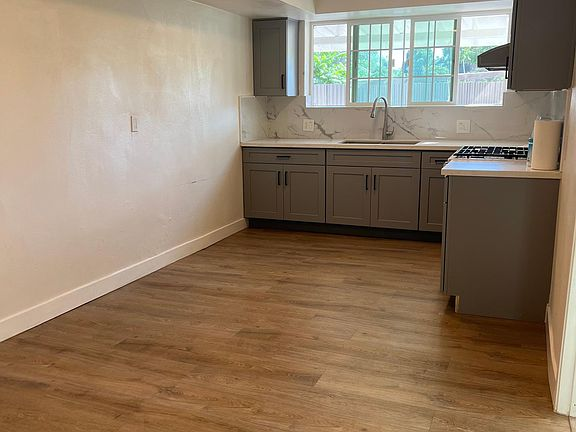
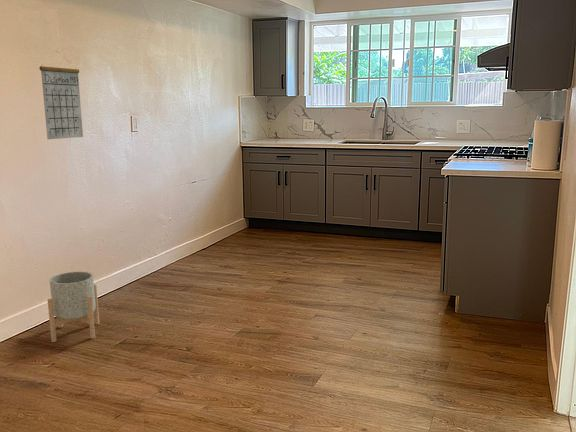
+ planter (74, 305)
+ calendar (62, 95)
